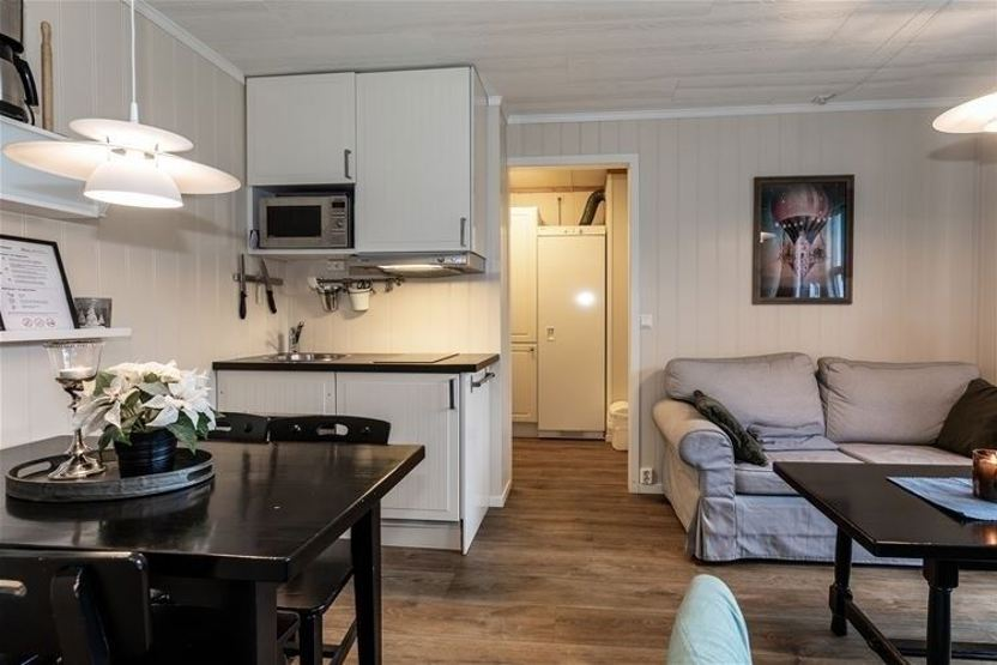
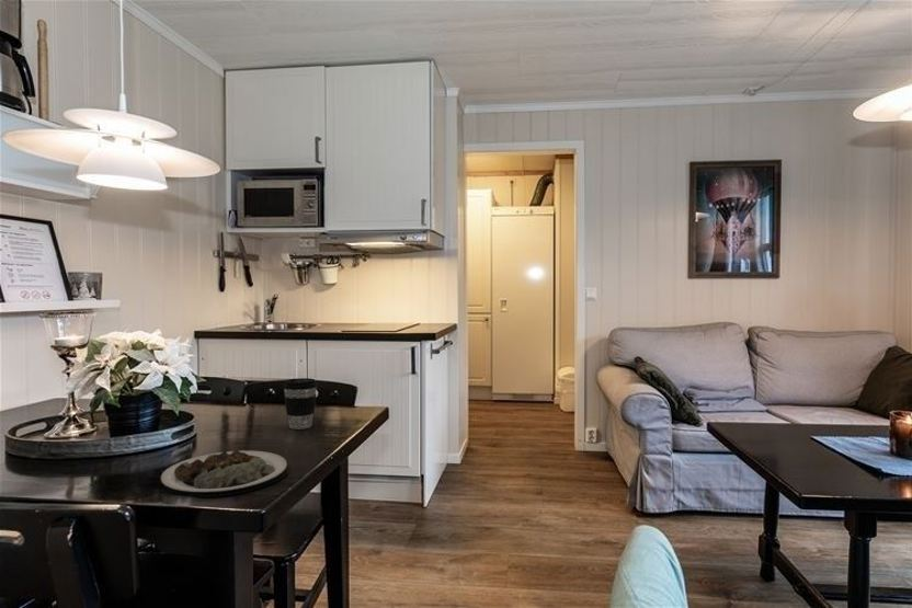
+ coffee cup (300, 403)
+ plate (226, 468)
